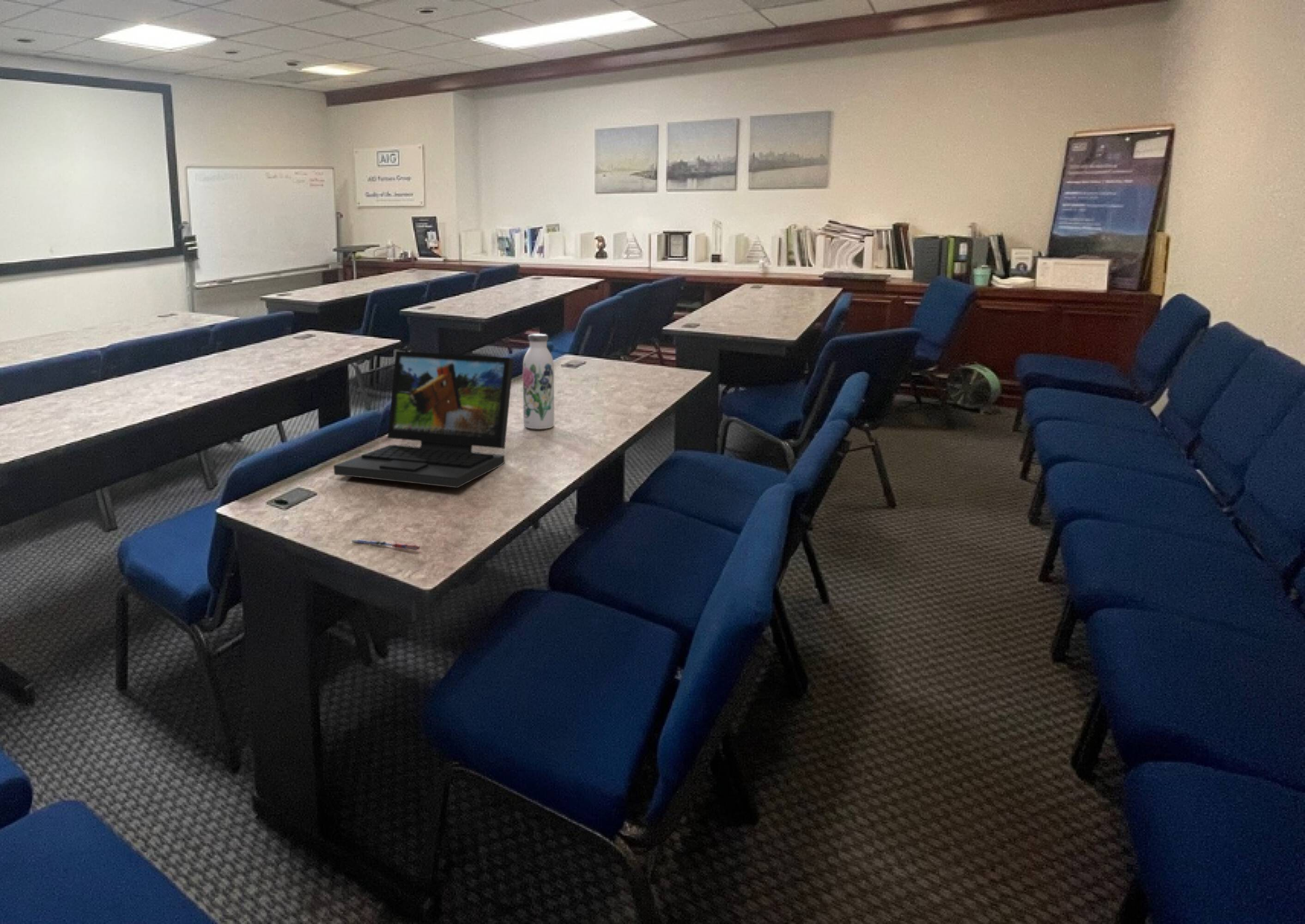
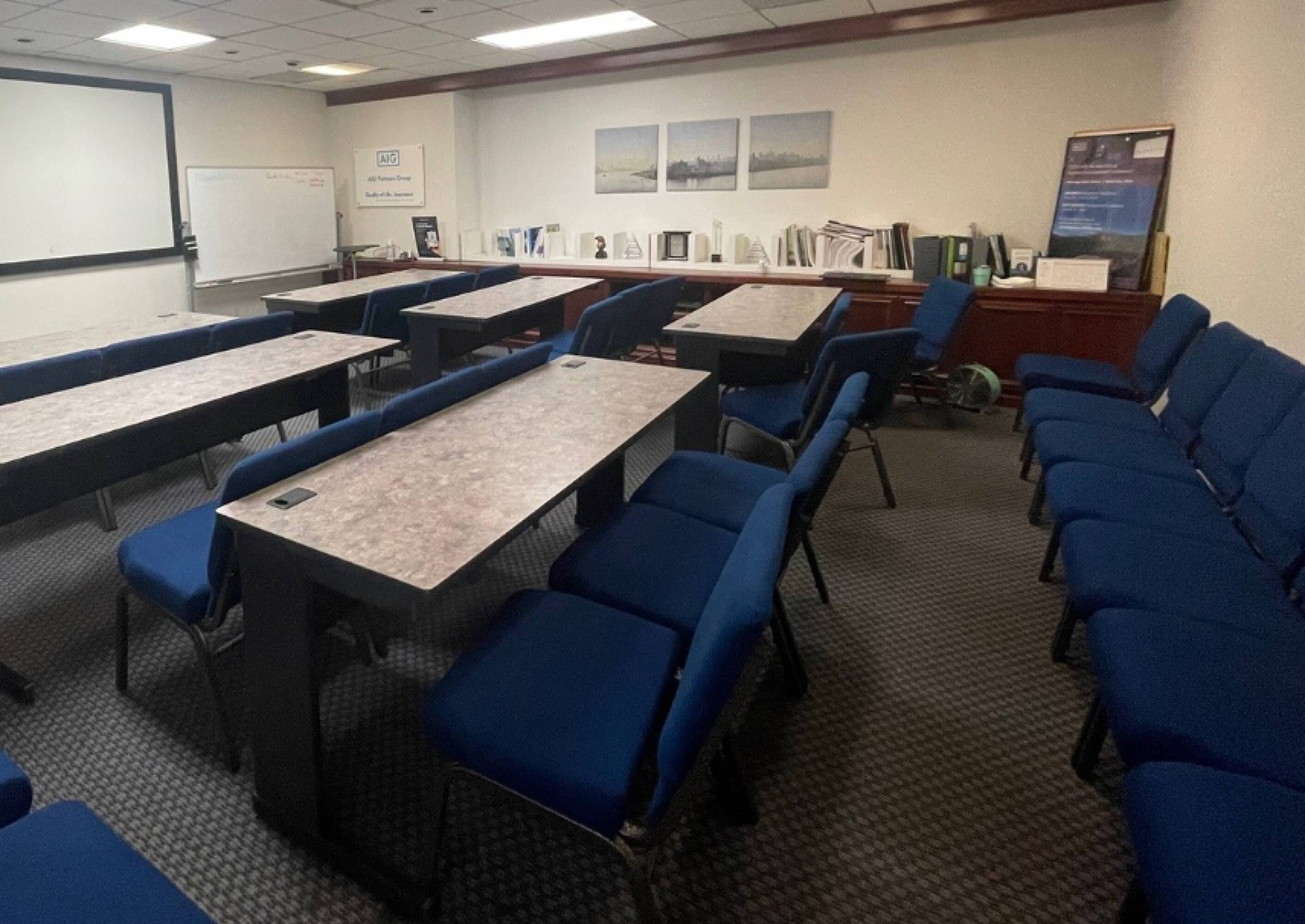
- water bottle (538, 381)
- laptop (427, 413)
- pen (385, 543)
